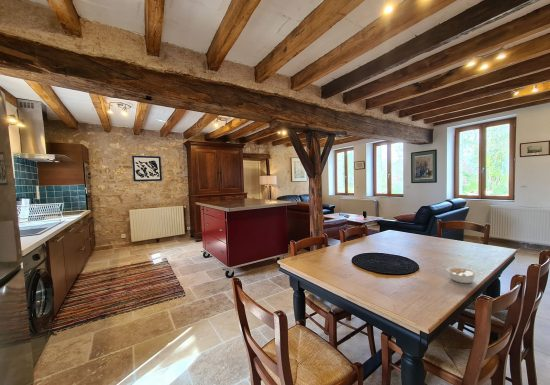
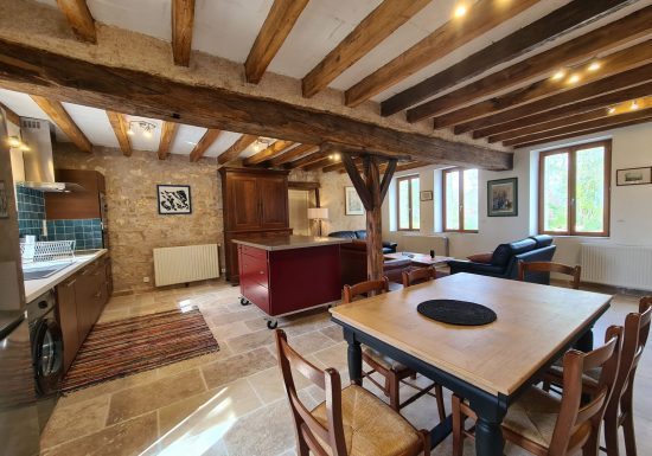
- legume (462, 274)
